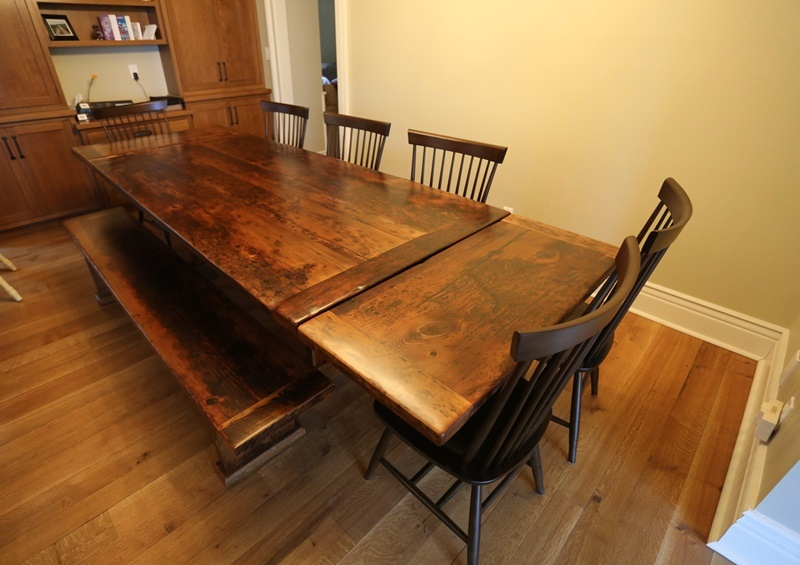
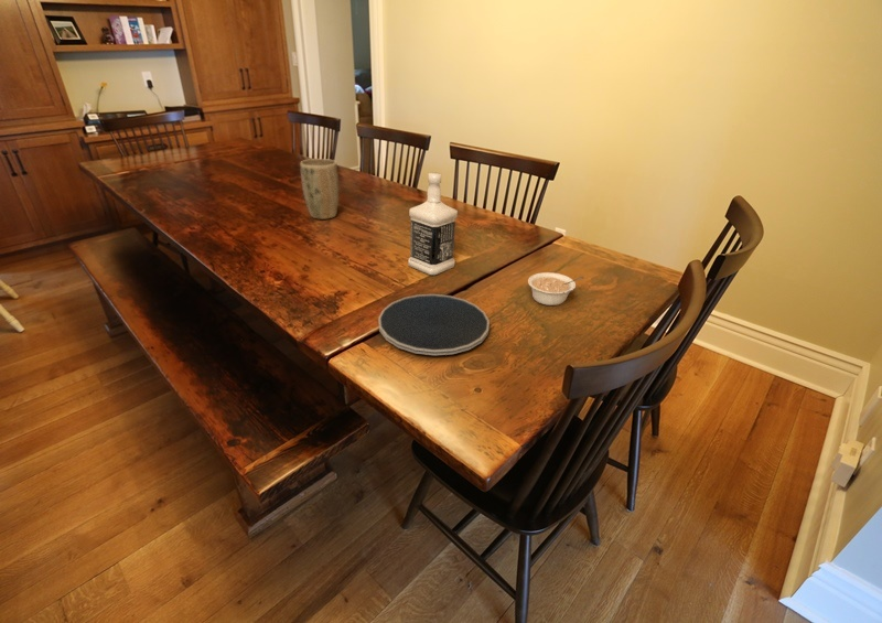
+ plate (433, 323)
+ plant pot (321, 189)
+ bottle (432, 222)
+ legume (551, 288)
